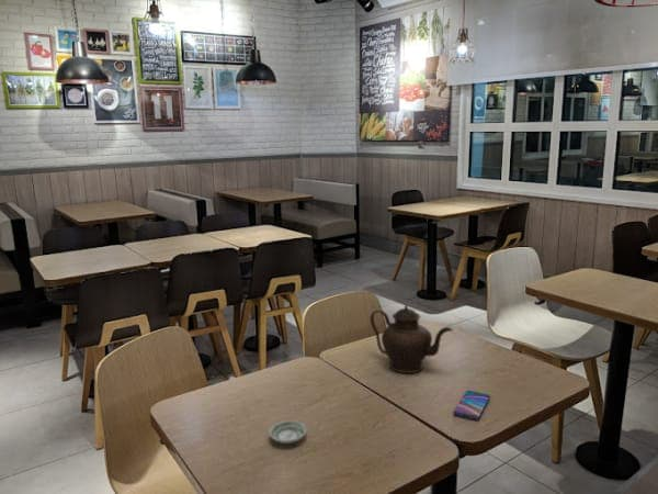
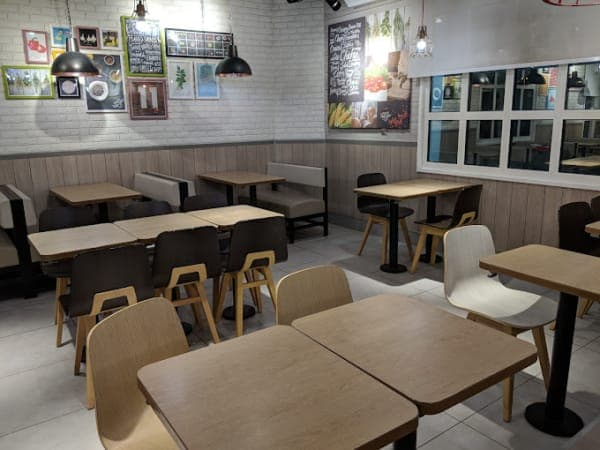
- teapot (408, 337)
- smartphone (472, 404)
- saucer (287, 434)
